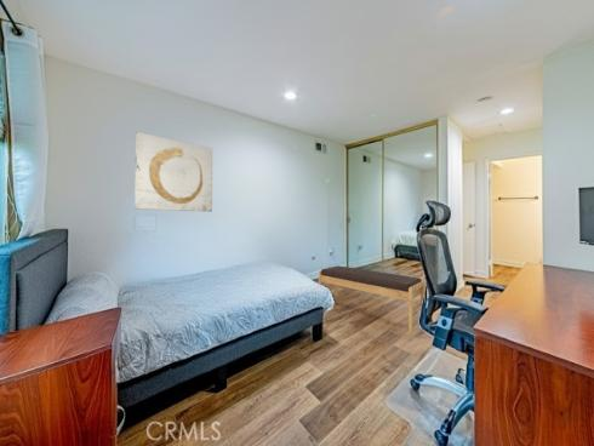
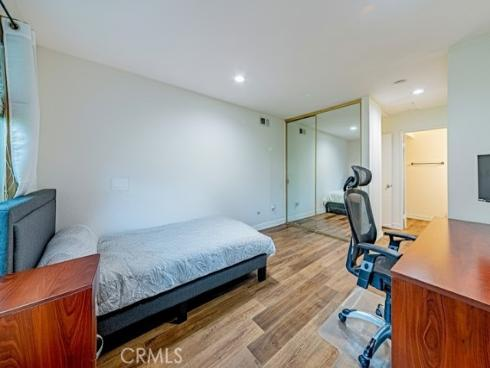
- wall art (177, 176)
- bench (366, 291)
